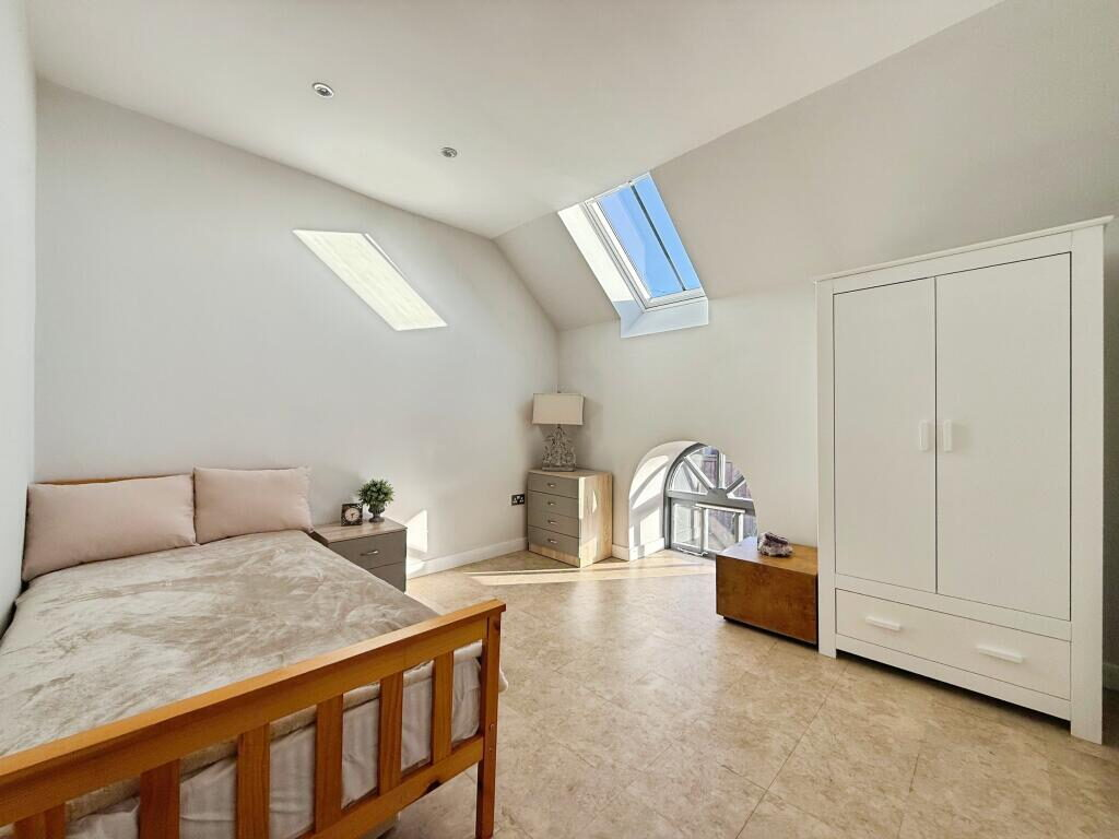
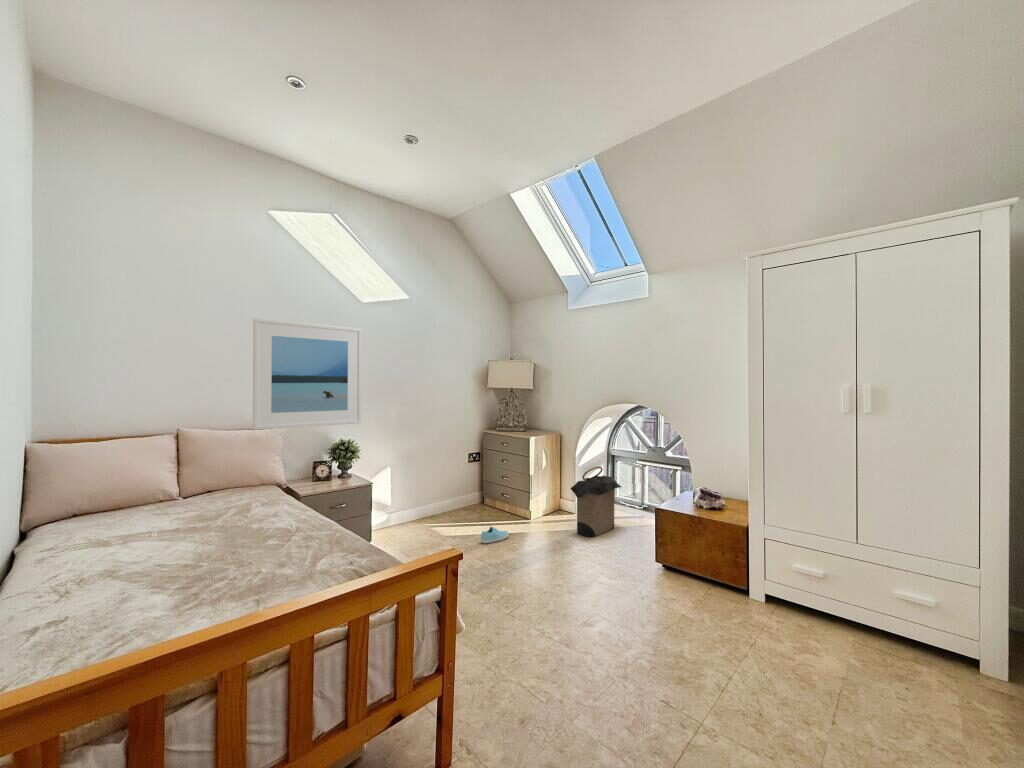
+ laundry hamper (595, 497)
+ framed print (311, 375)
+ sneaker (495, 533)
